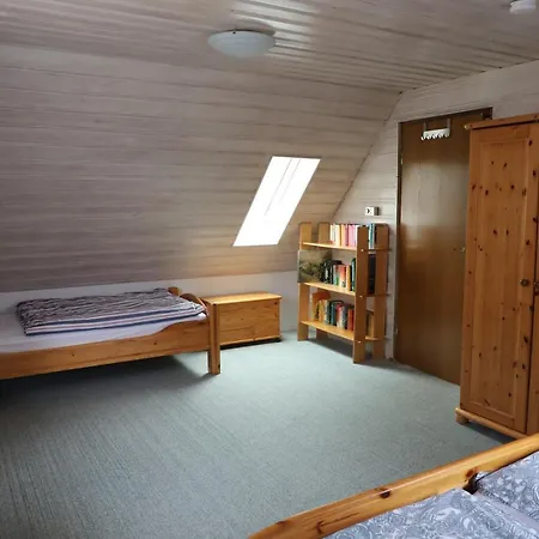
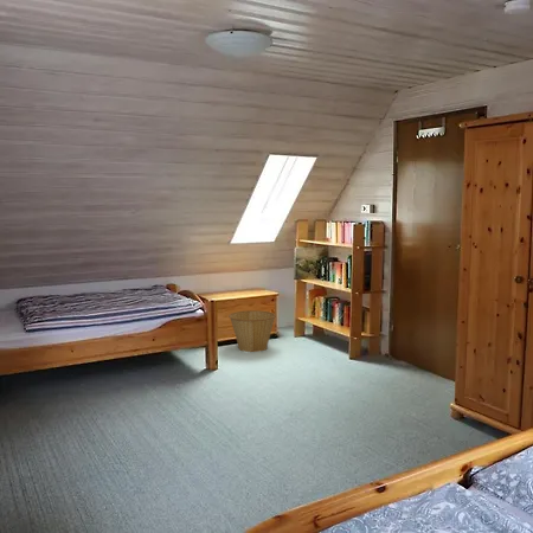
+ basket (252, 332)
